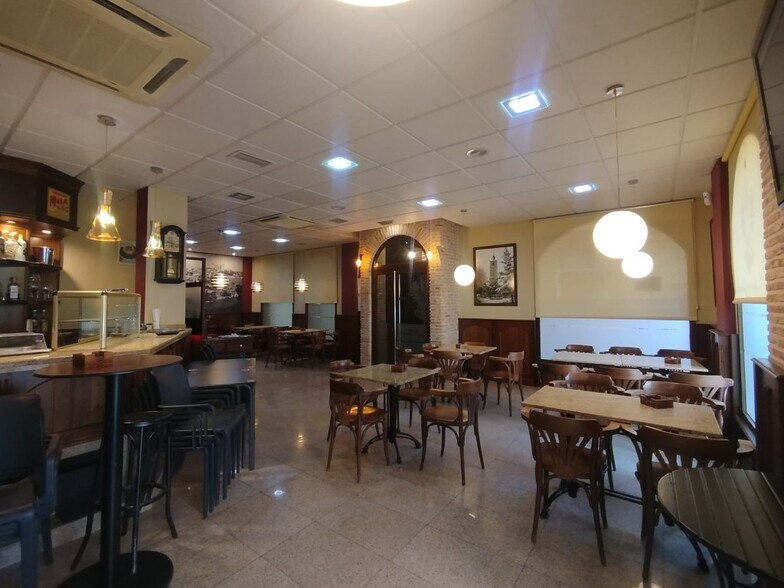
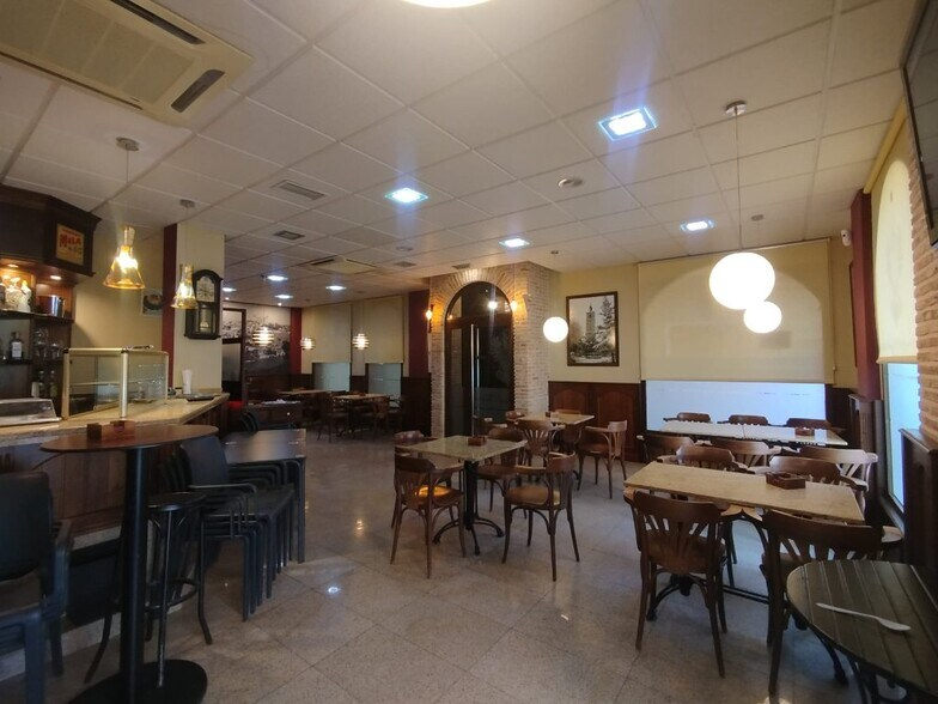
+ spoon (860, 614)
